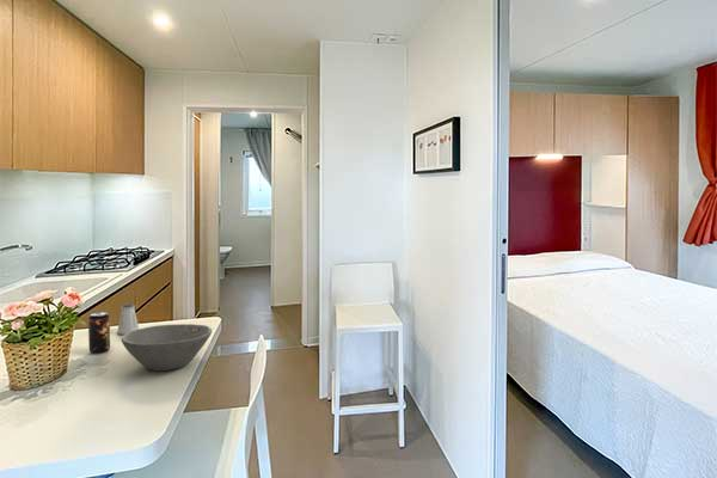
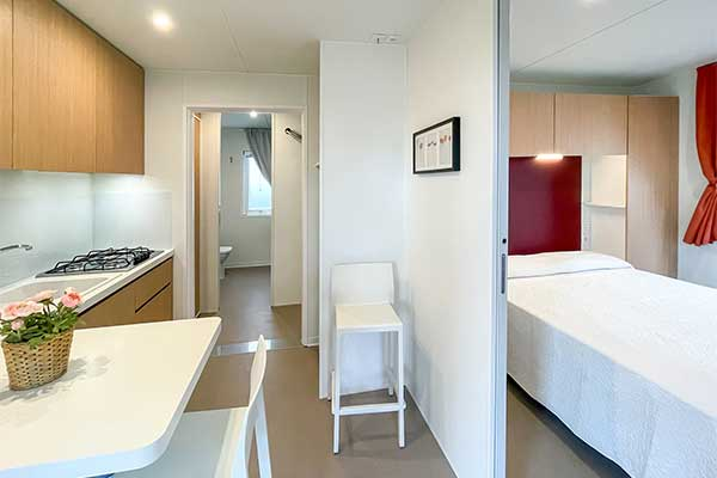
- beverage can (99, 332)
- saltshaker (128, 318)
- bowl (168, 348)
